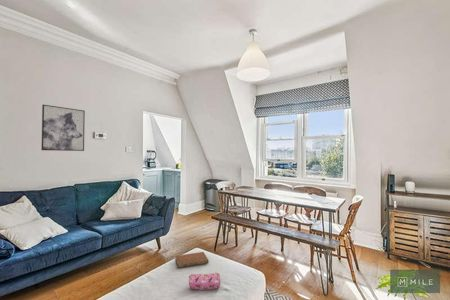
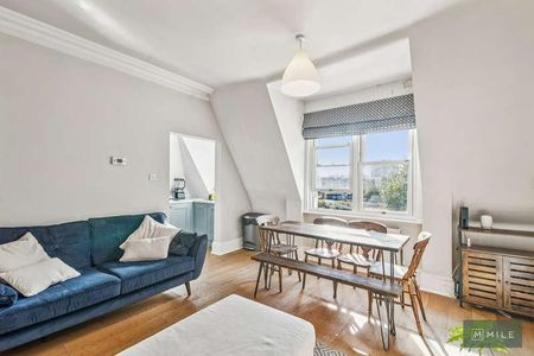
- pencil case (204, 281)
- notebook (191, 259)
- wall art (64, 129)
